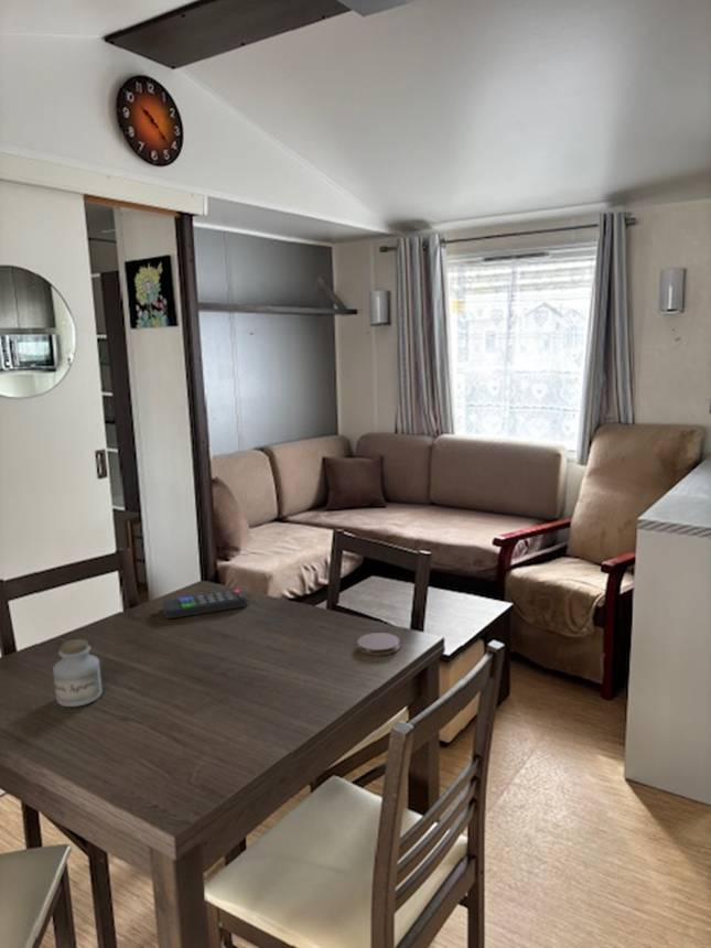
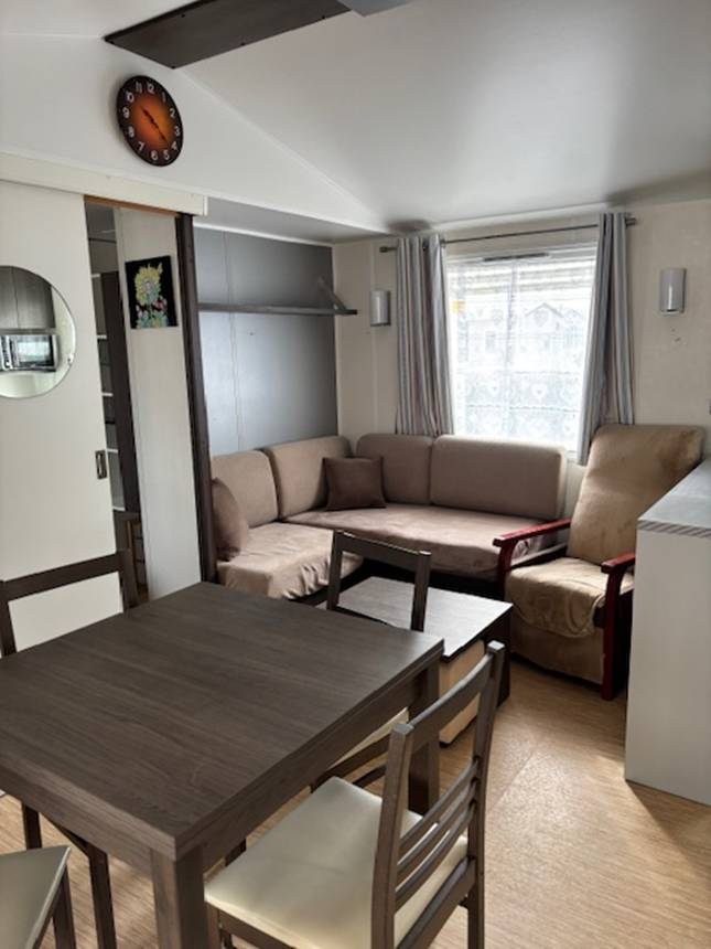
- remote control (205, 603)
- coaster (378, 643)
- jar (76, 670)
